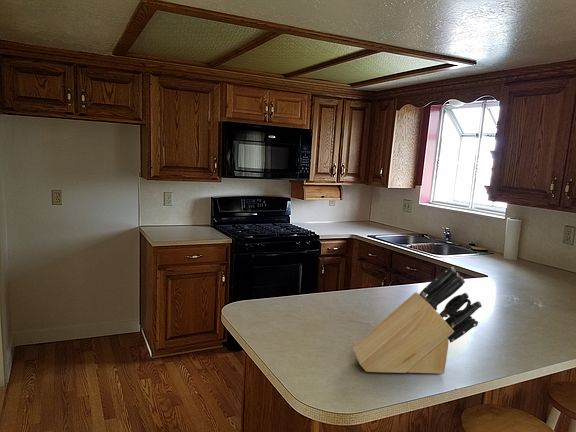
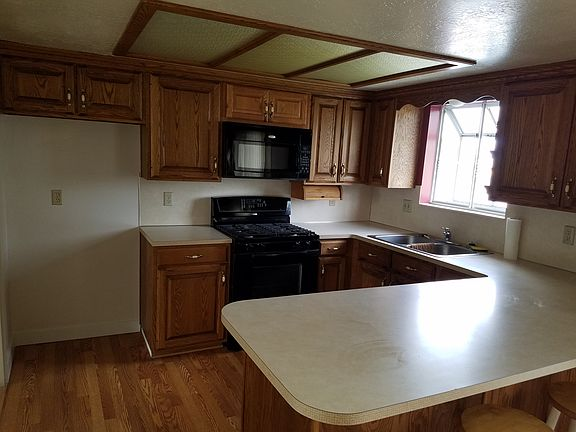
- knife block (416, 317)
